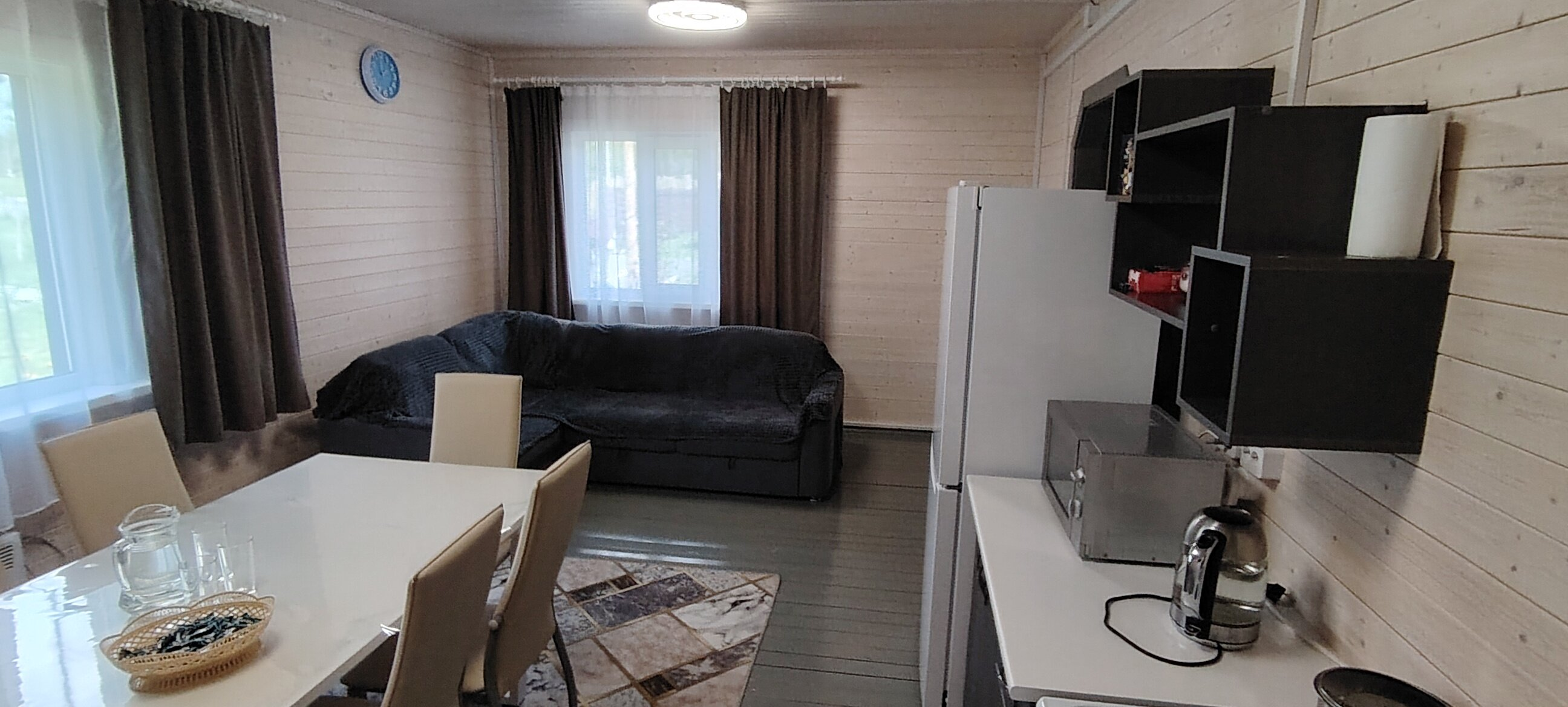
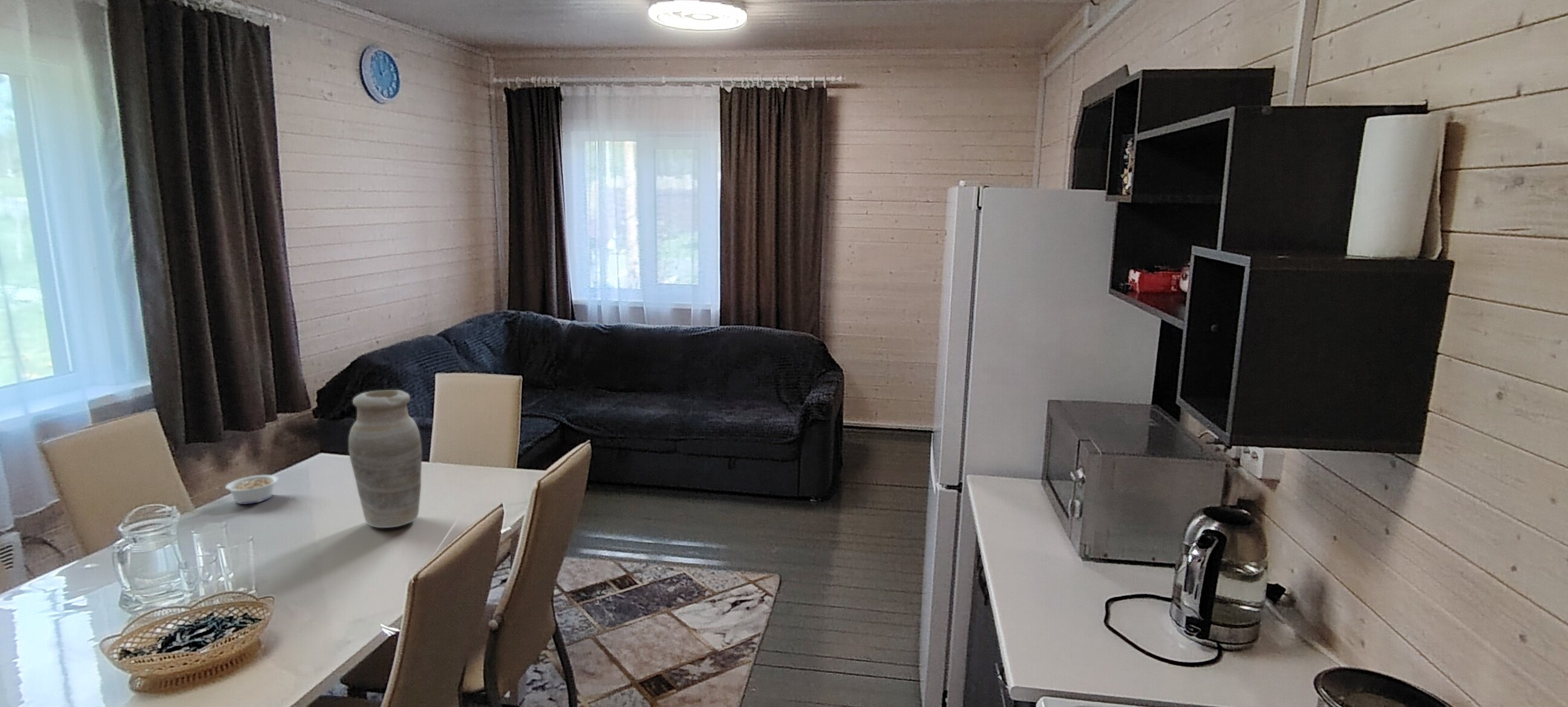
+ vase (386, 458)
+ legume (252, 489)
